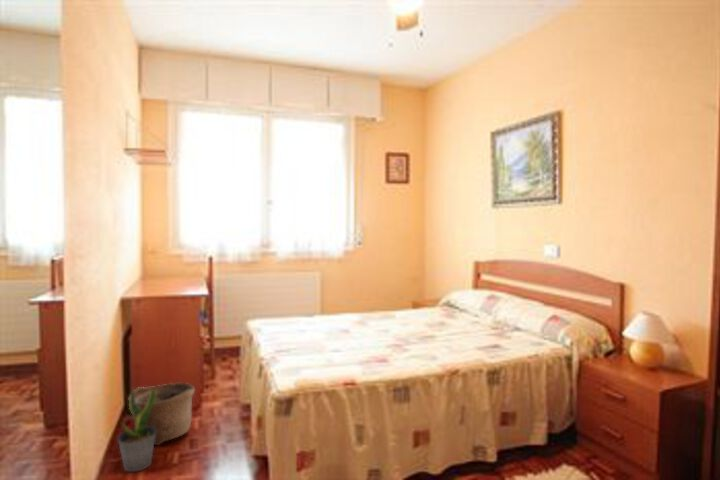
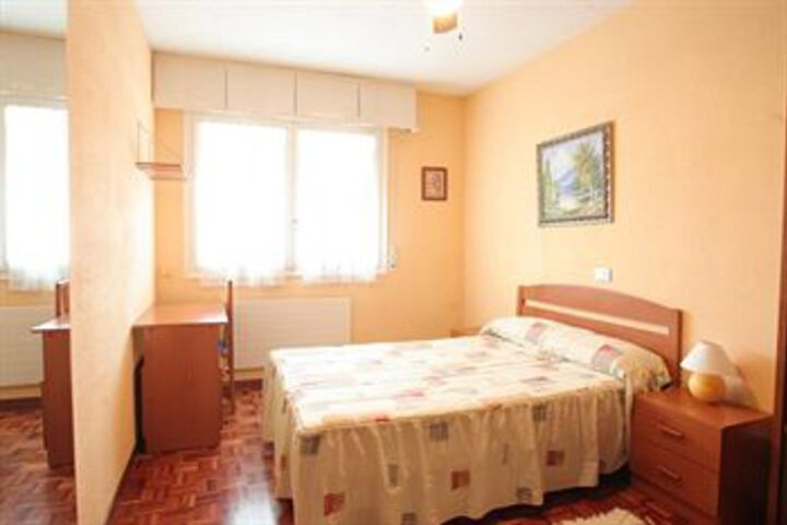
- basket (162, 410)
- potted plant (137, 427)
